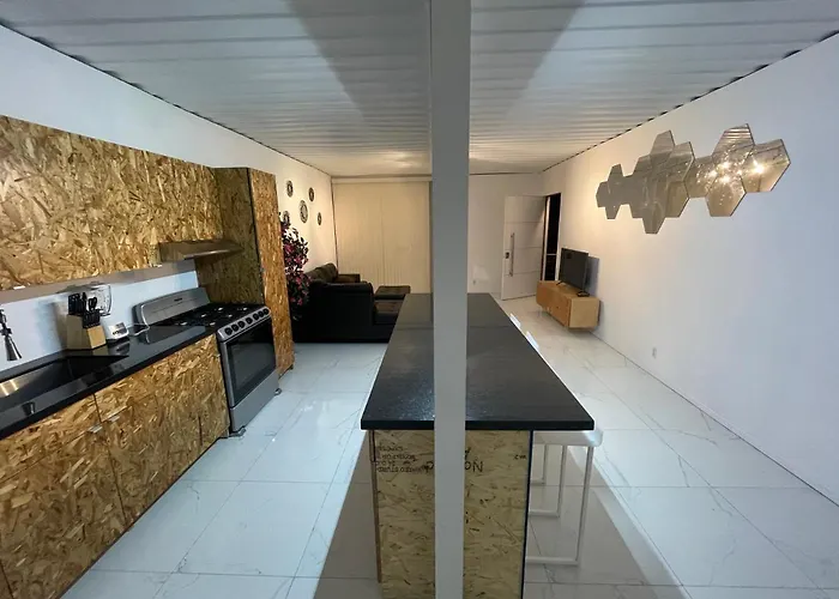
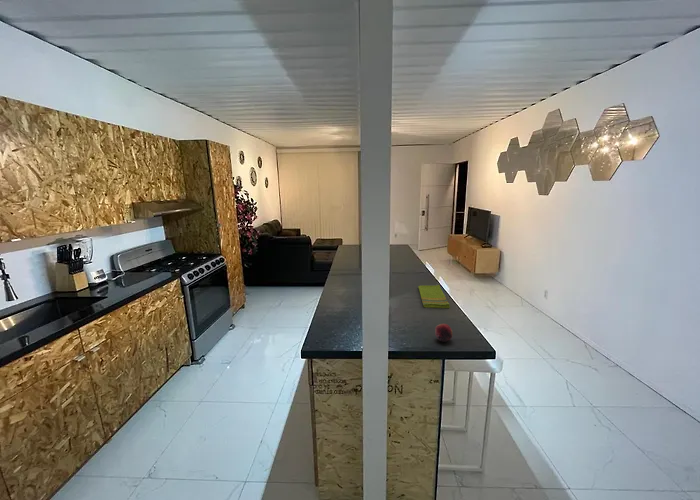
+ dish towel (432, 294)
+ fruit (443, 332)
